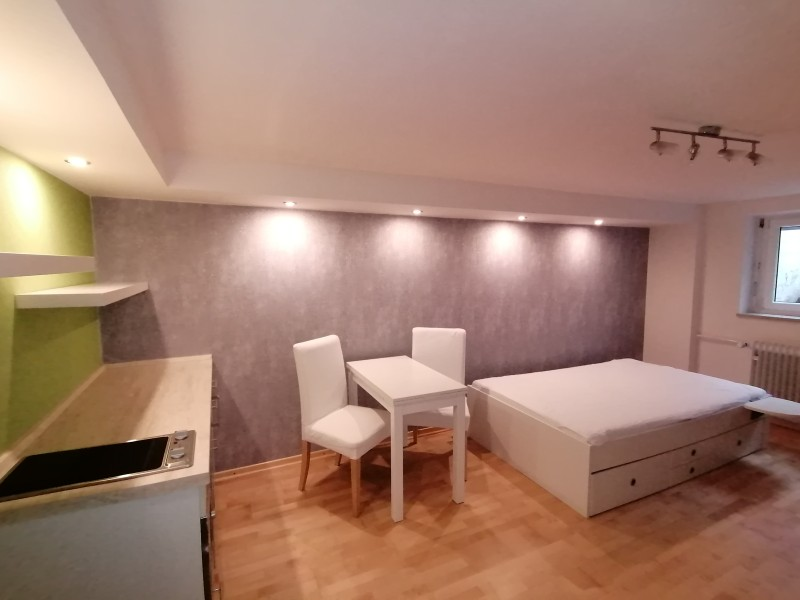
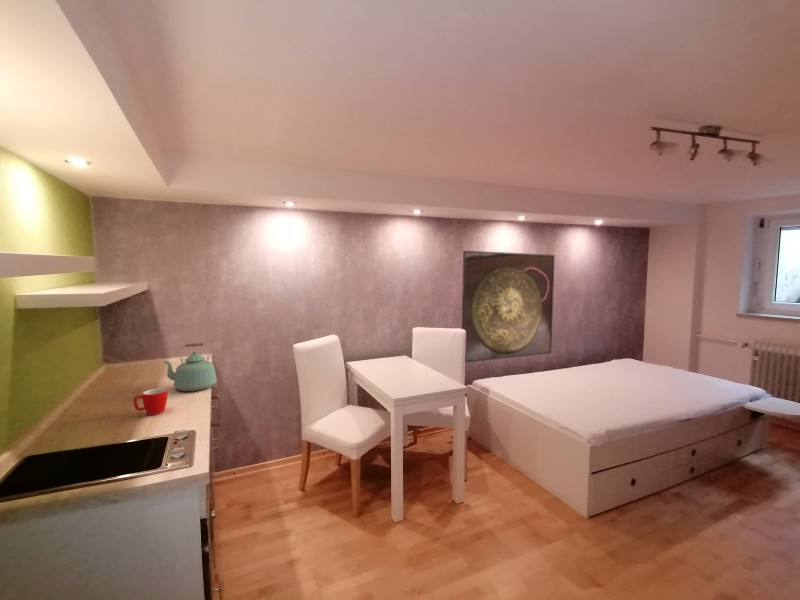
+ mug (151, 402)
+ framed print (510, 305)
+ kettle (190, 365)
